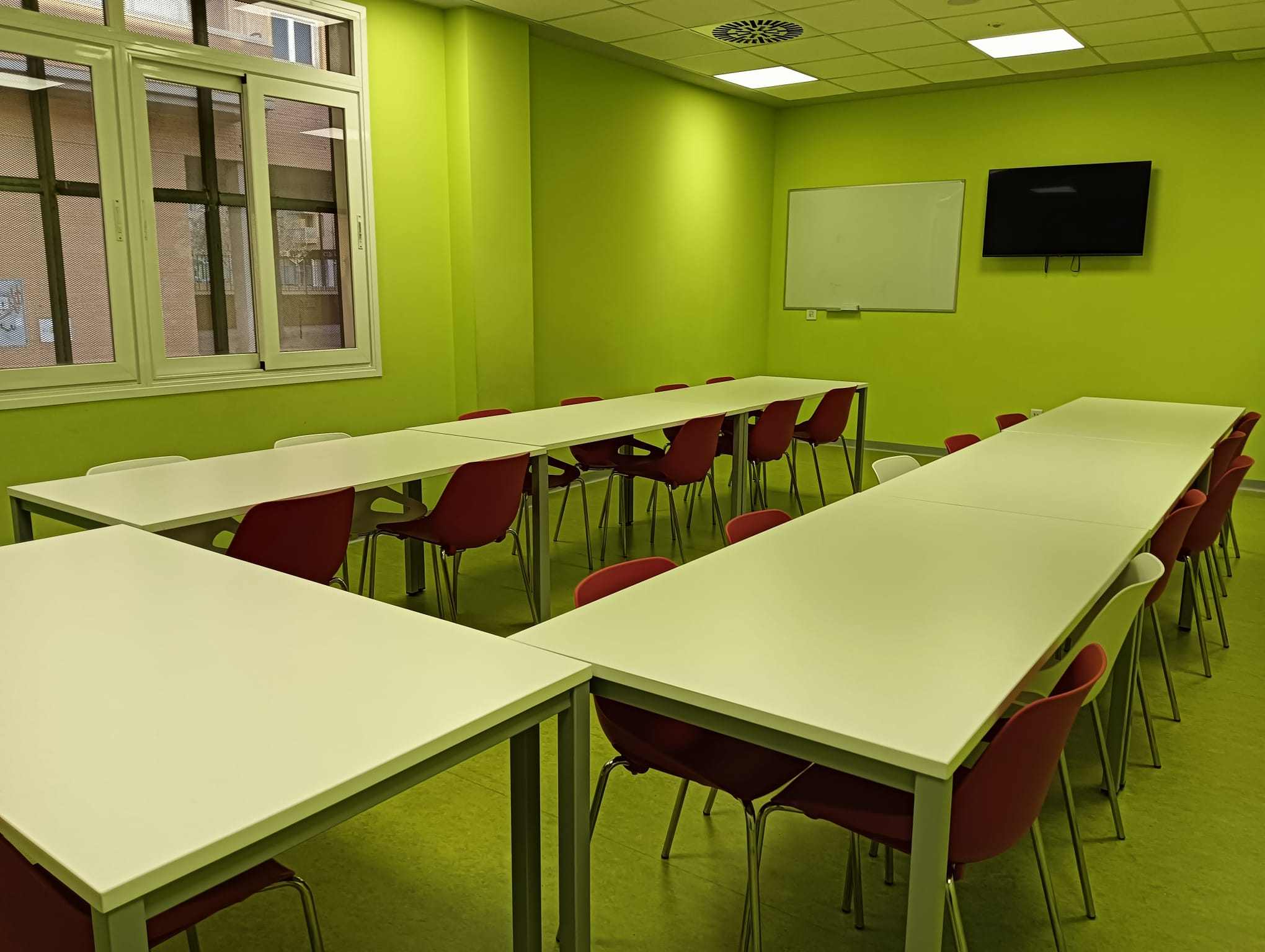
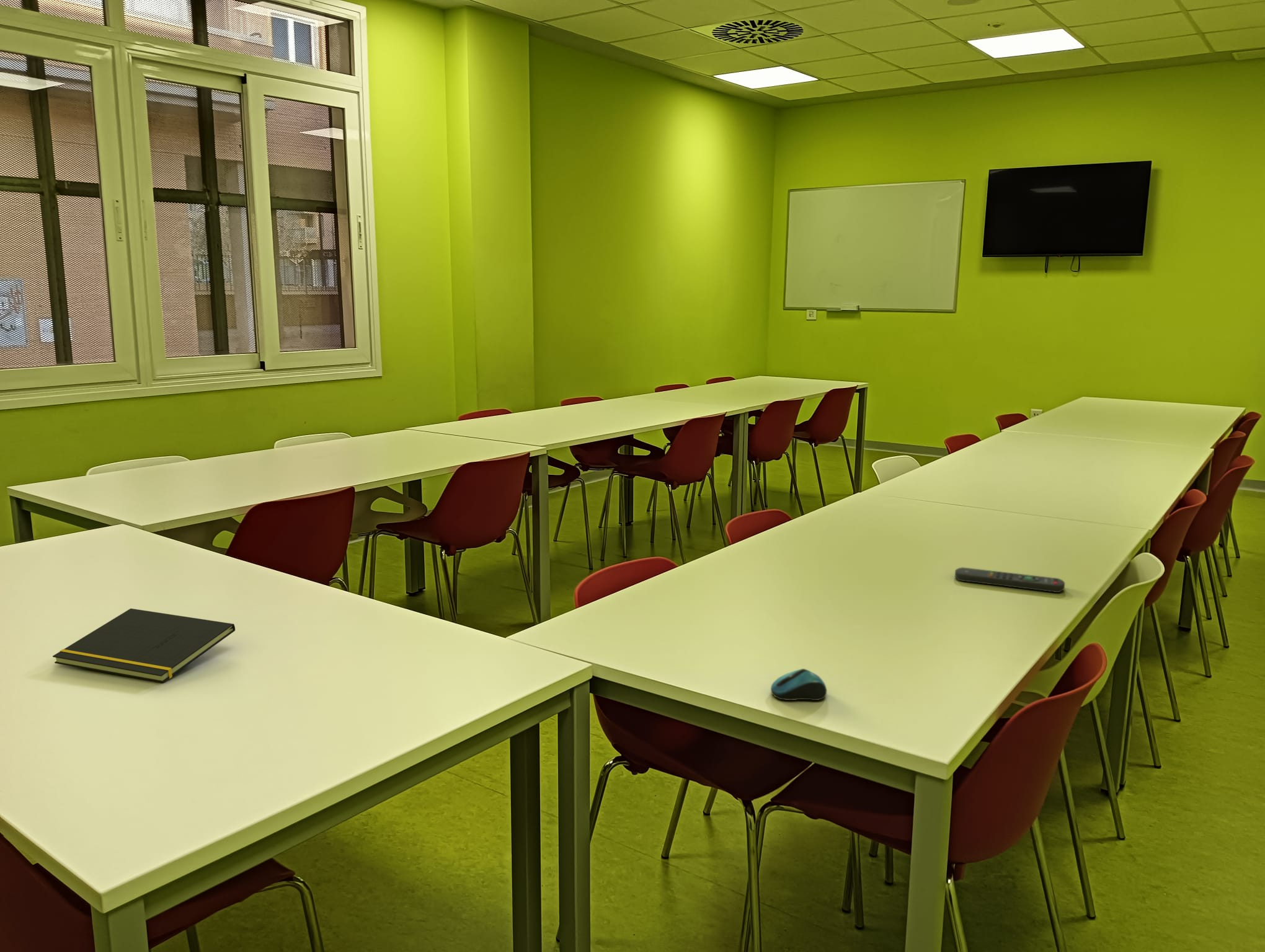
+ remote control (1008, 579)
+ computer mouse (799, 682)
+ notepad (146, 643)
